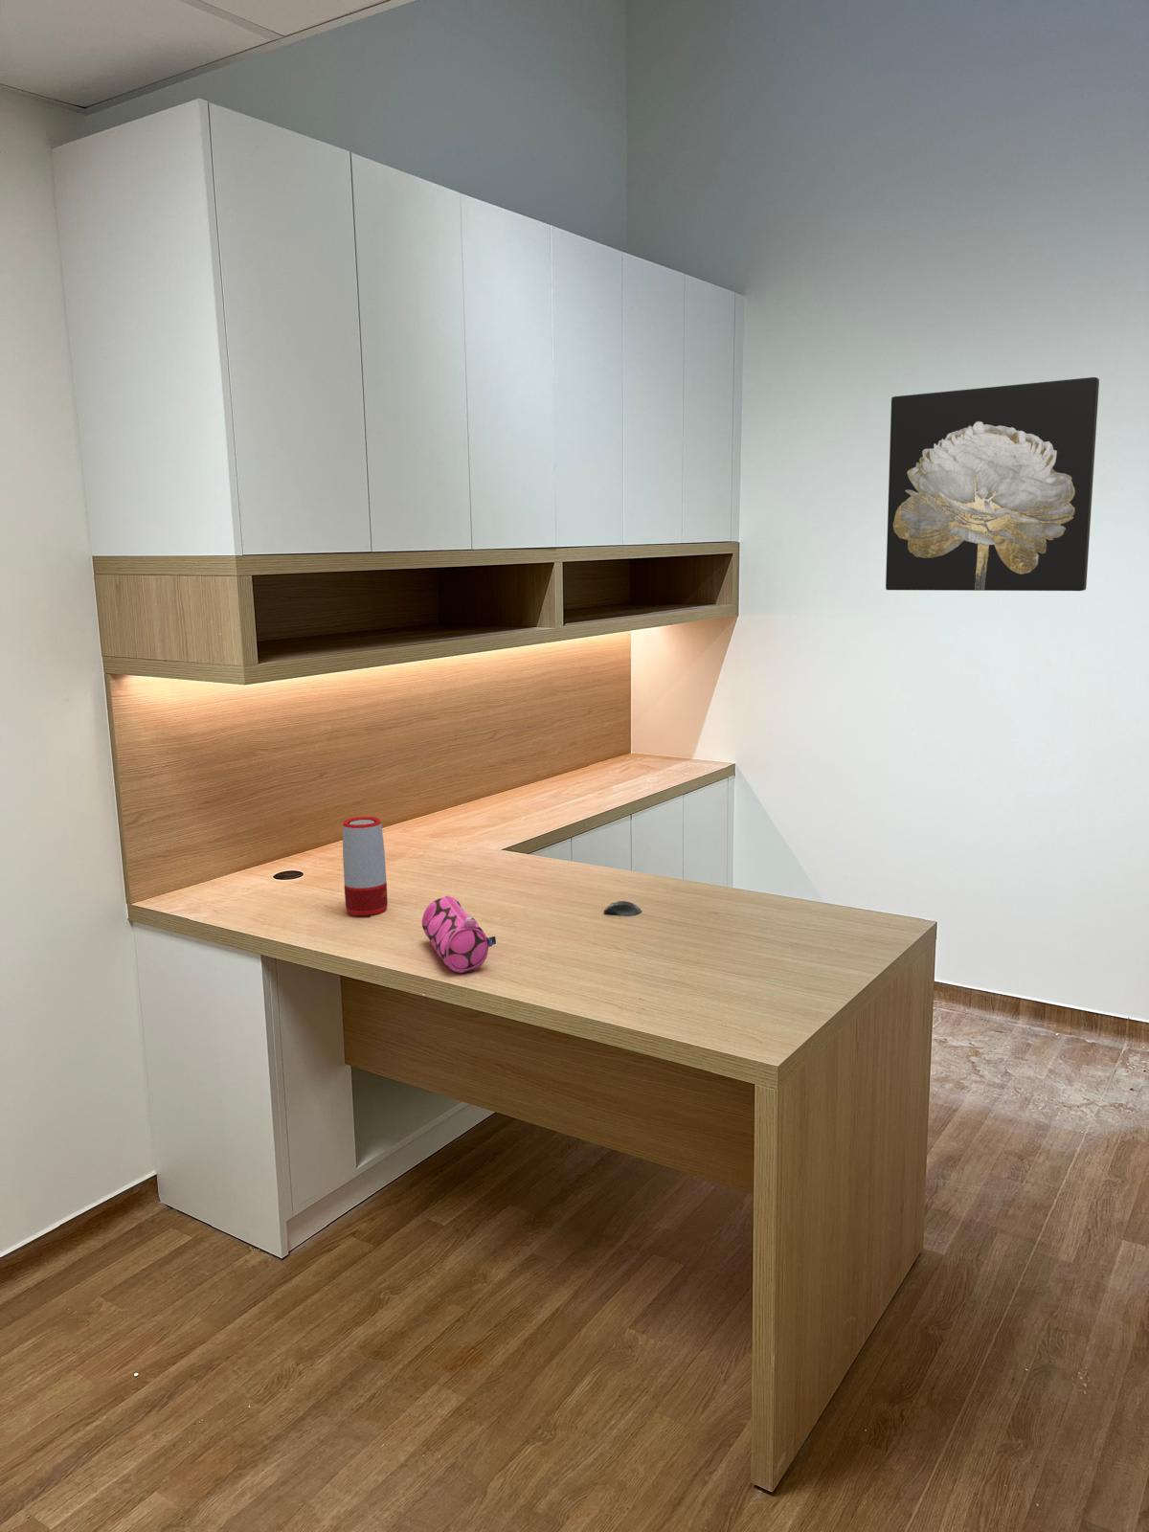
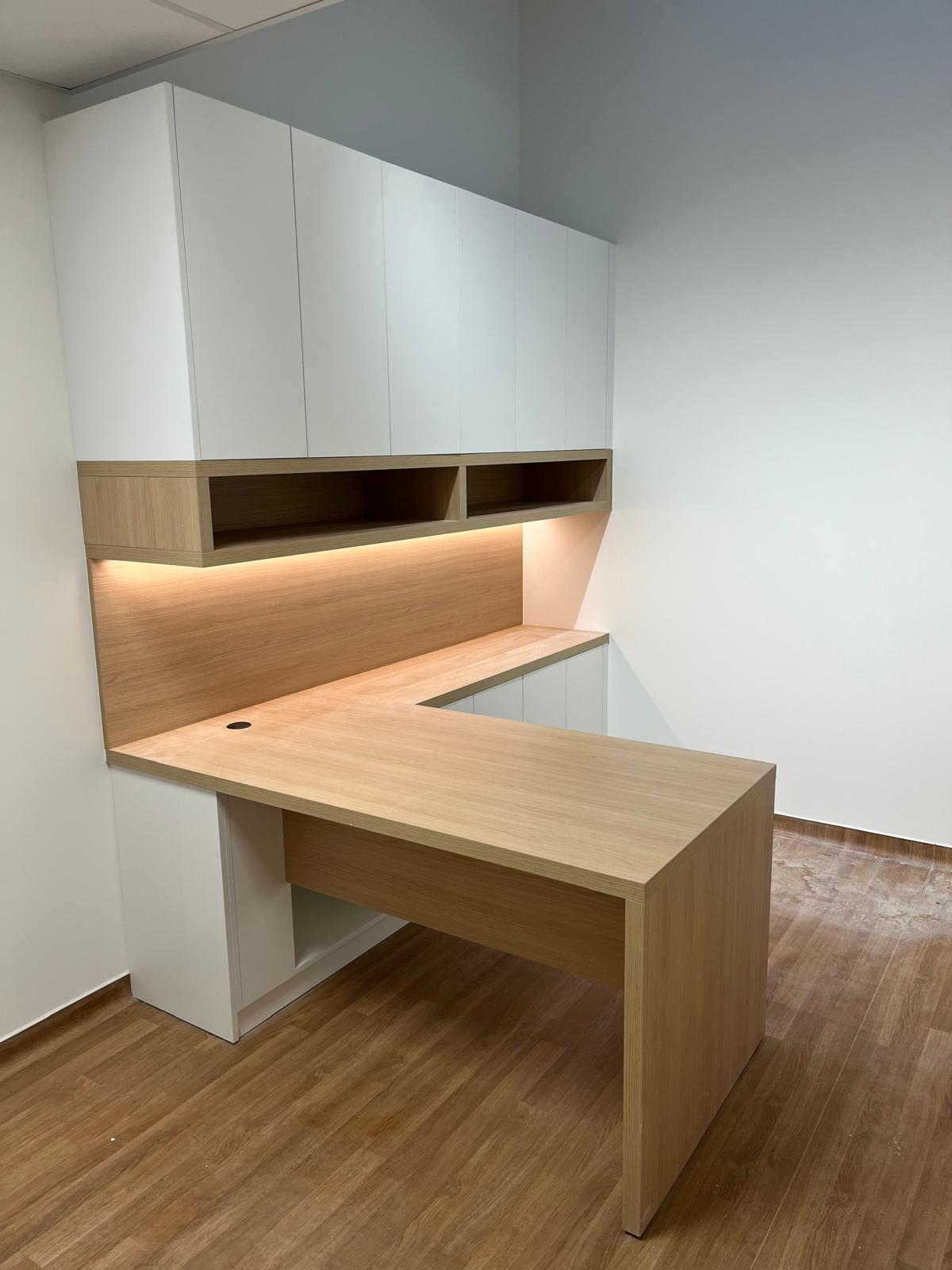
- wall art (985, 490)
- speaker (363, 866)
- pencil case (455, 930)
- computer mouse (623, 907)
